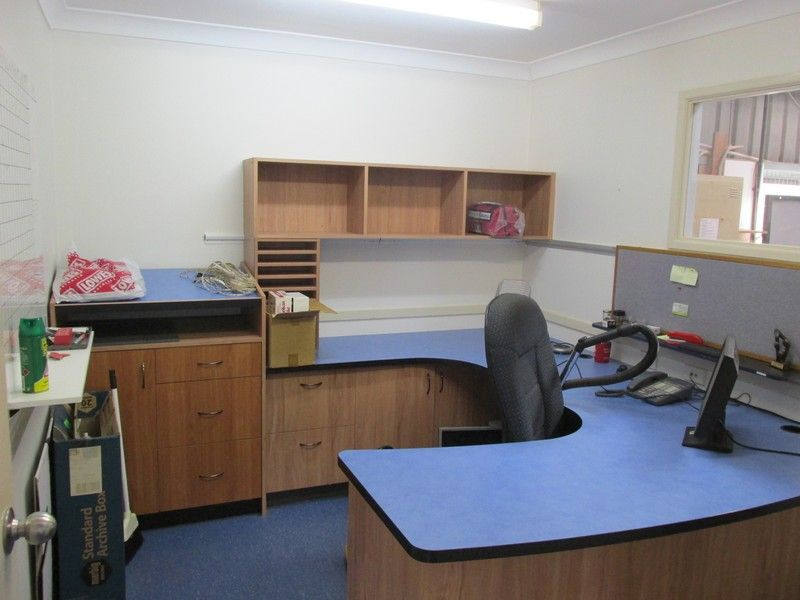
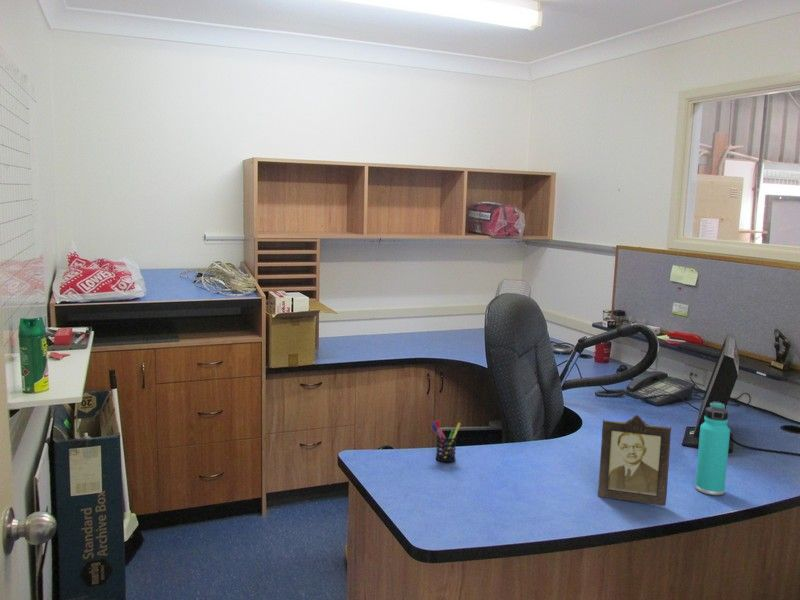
+ pen holder (446, 439)
+ photo frame (633, 453)
+ thermos bottle (713, 446)
